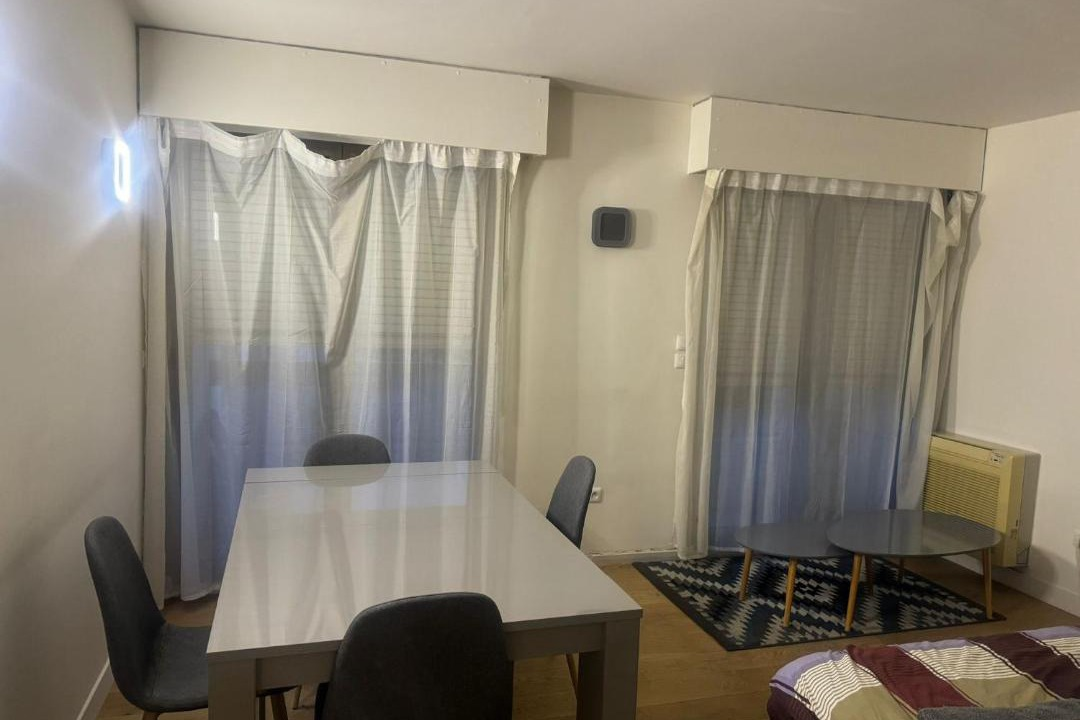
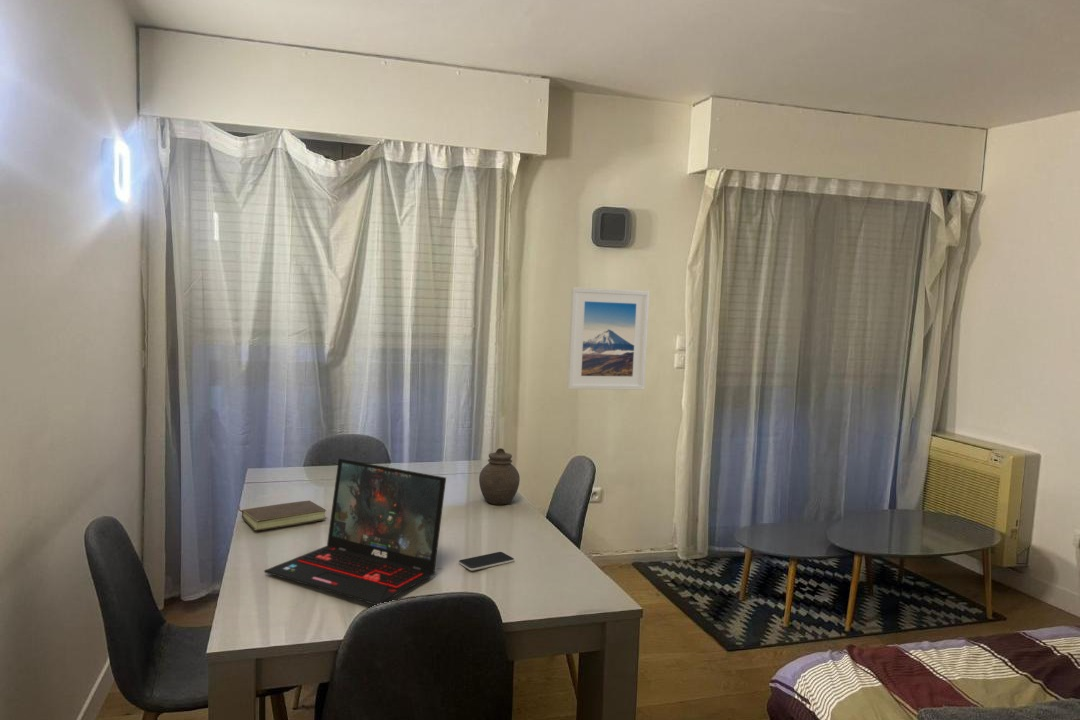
+ laptop (356, 525)
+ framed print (608, 339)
+ book (280, 512)
+ smartphone (486, 560)
+ jar (499, 475)
